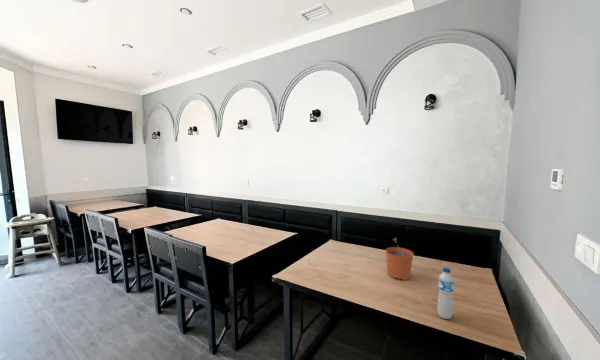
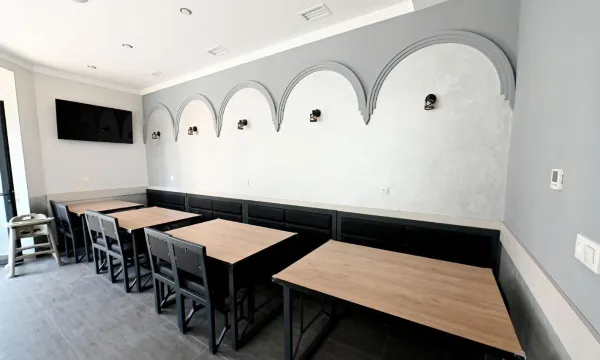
- water bottle (445, 292)
- plant pot (399, 257)
